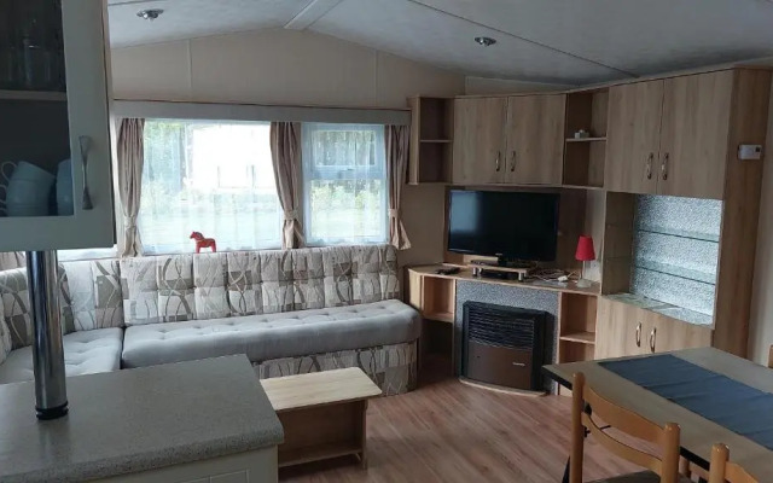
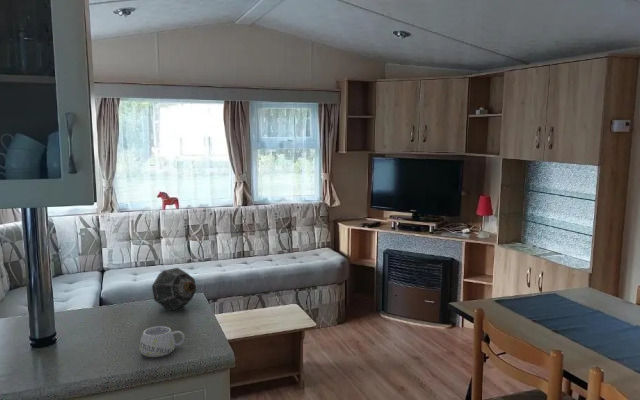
+ grenade (174, 288)
+ mug (162, 340)
